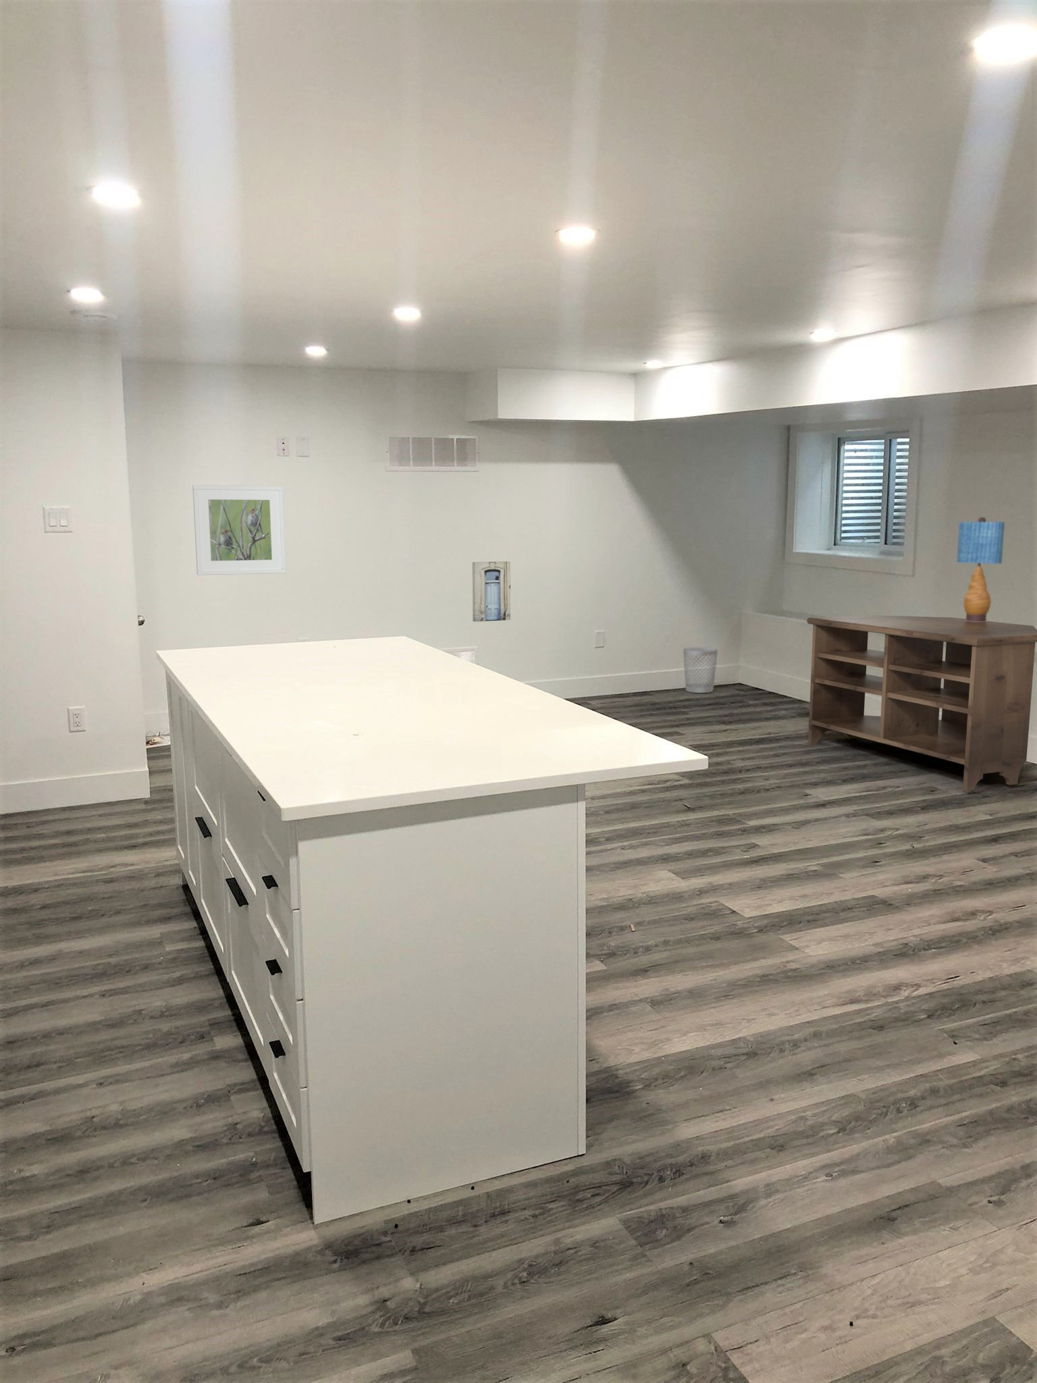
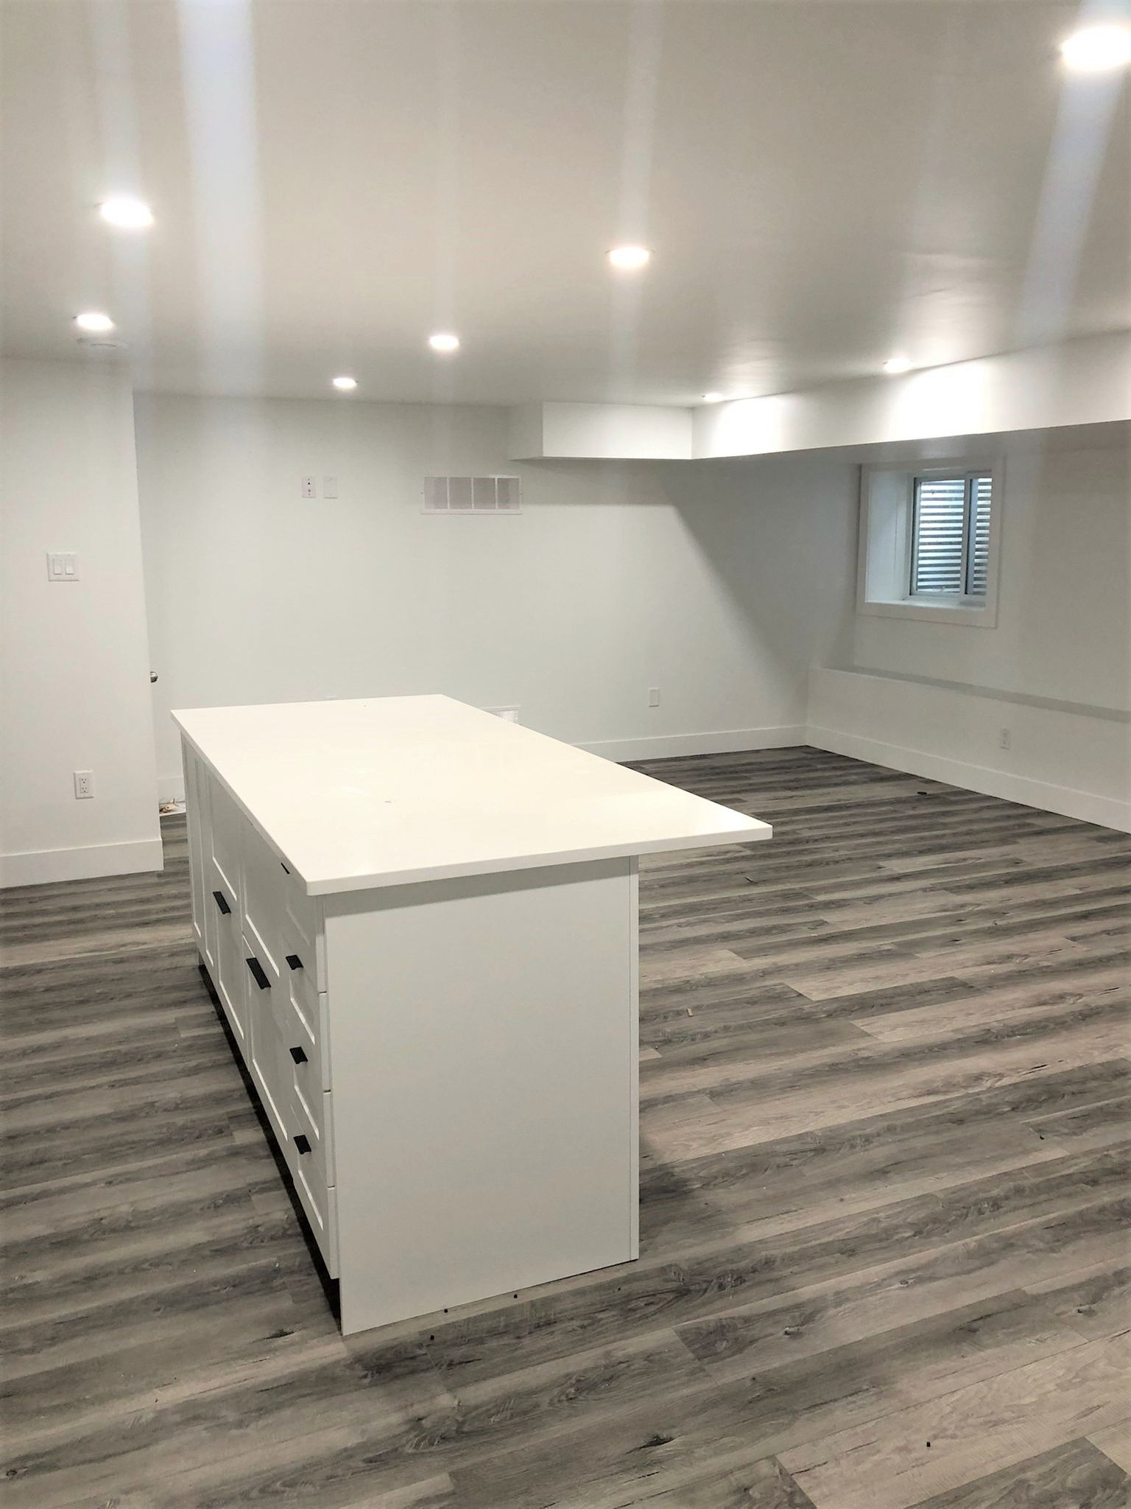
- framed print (241, 530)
- table lamp (977, 568)
- tv stand (935, 693)
- wall art (491, 591)
- wastebasket (699, 670)
